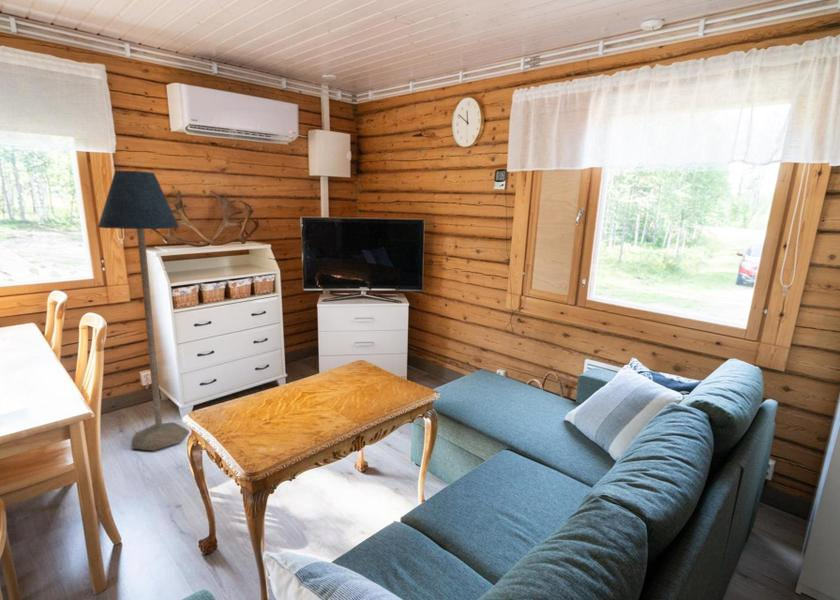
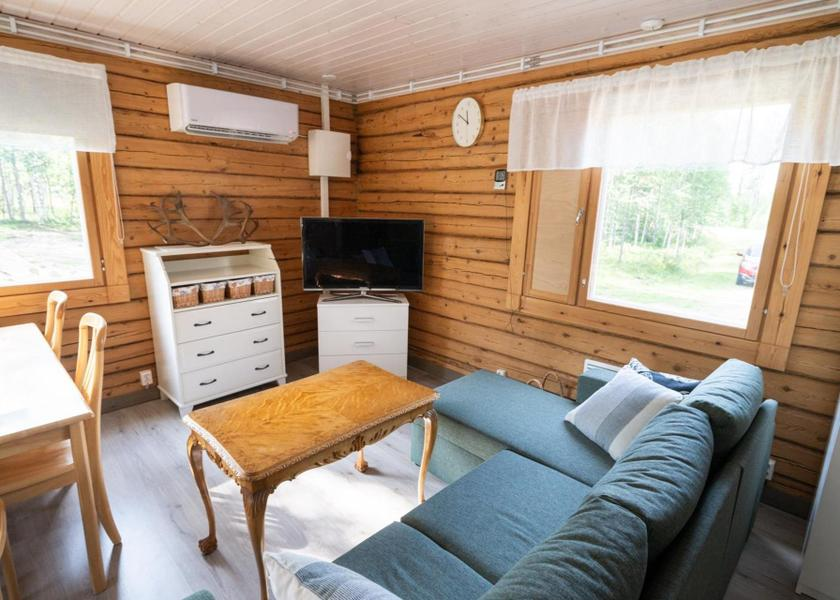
- floor lamp (148, 312)
